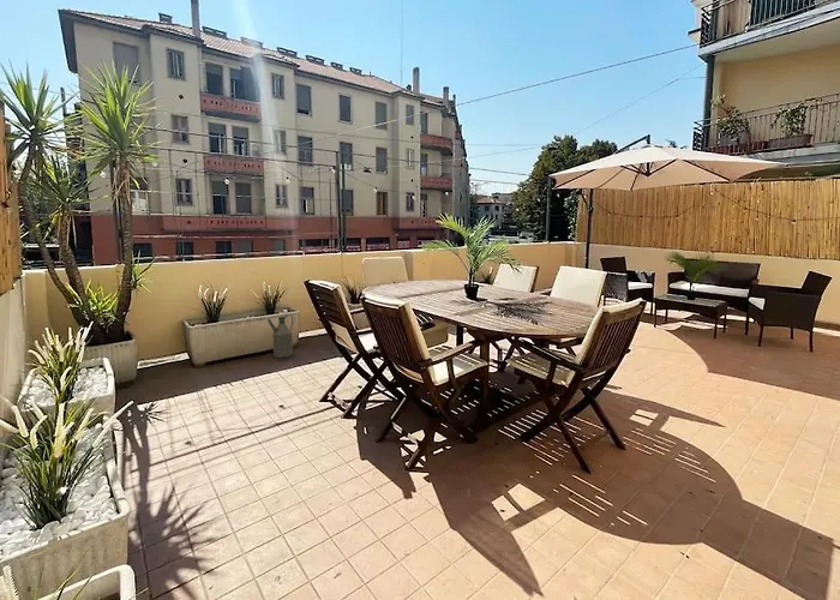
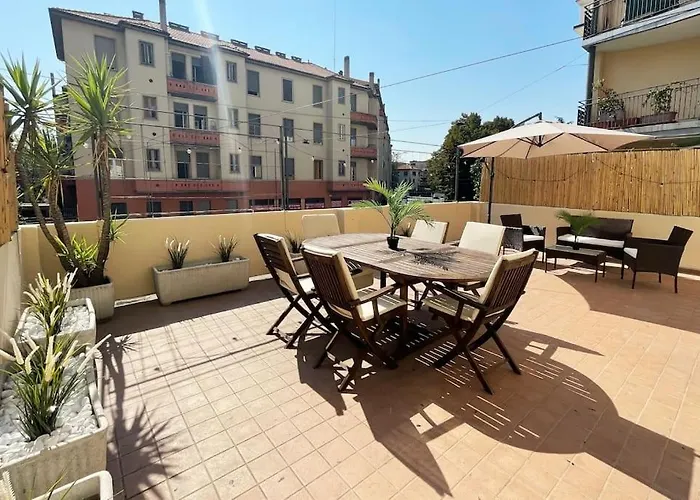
- watering can (281, 335)
